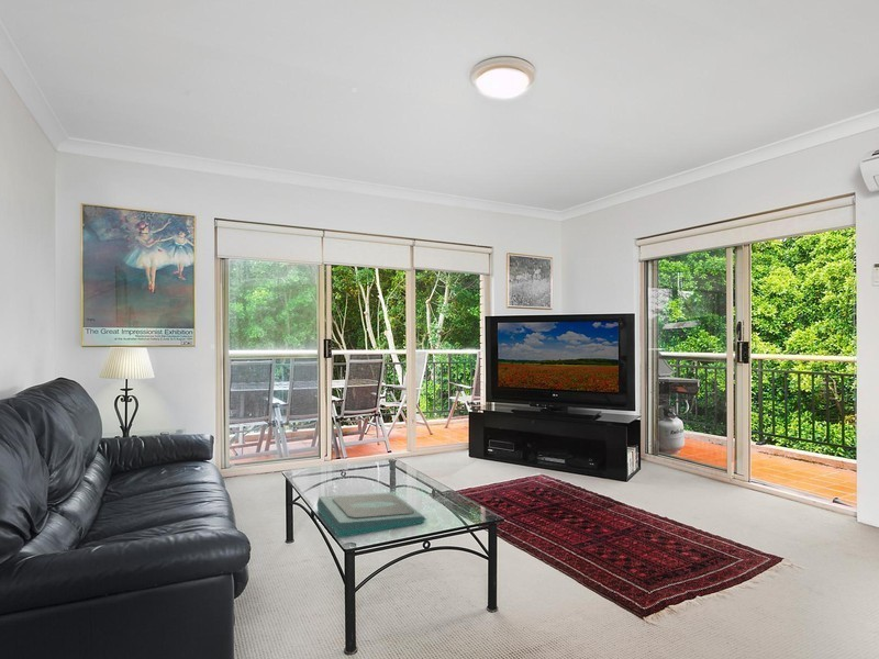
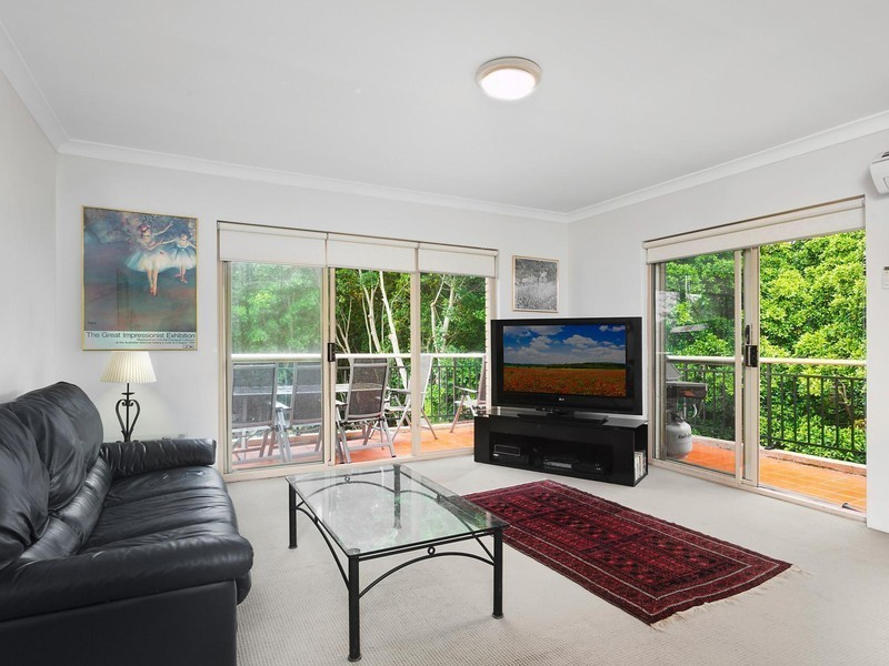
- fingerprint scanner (369, 509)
